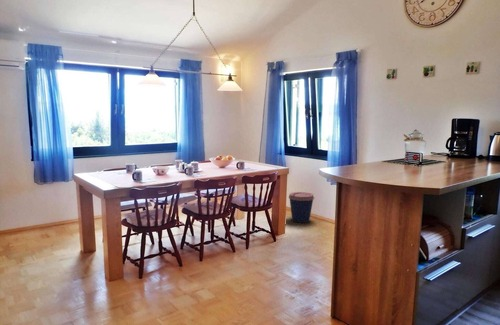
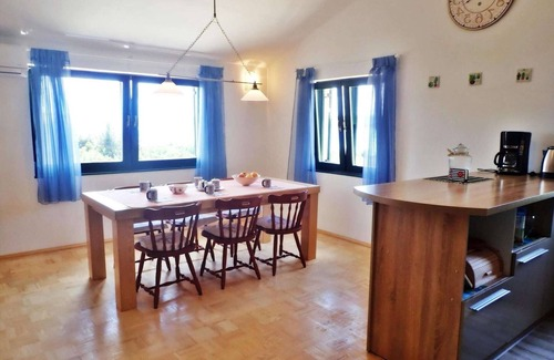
- coffee cup (301, 207)
